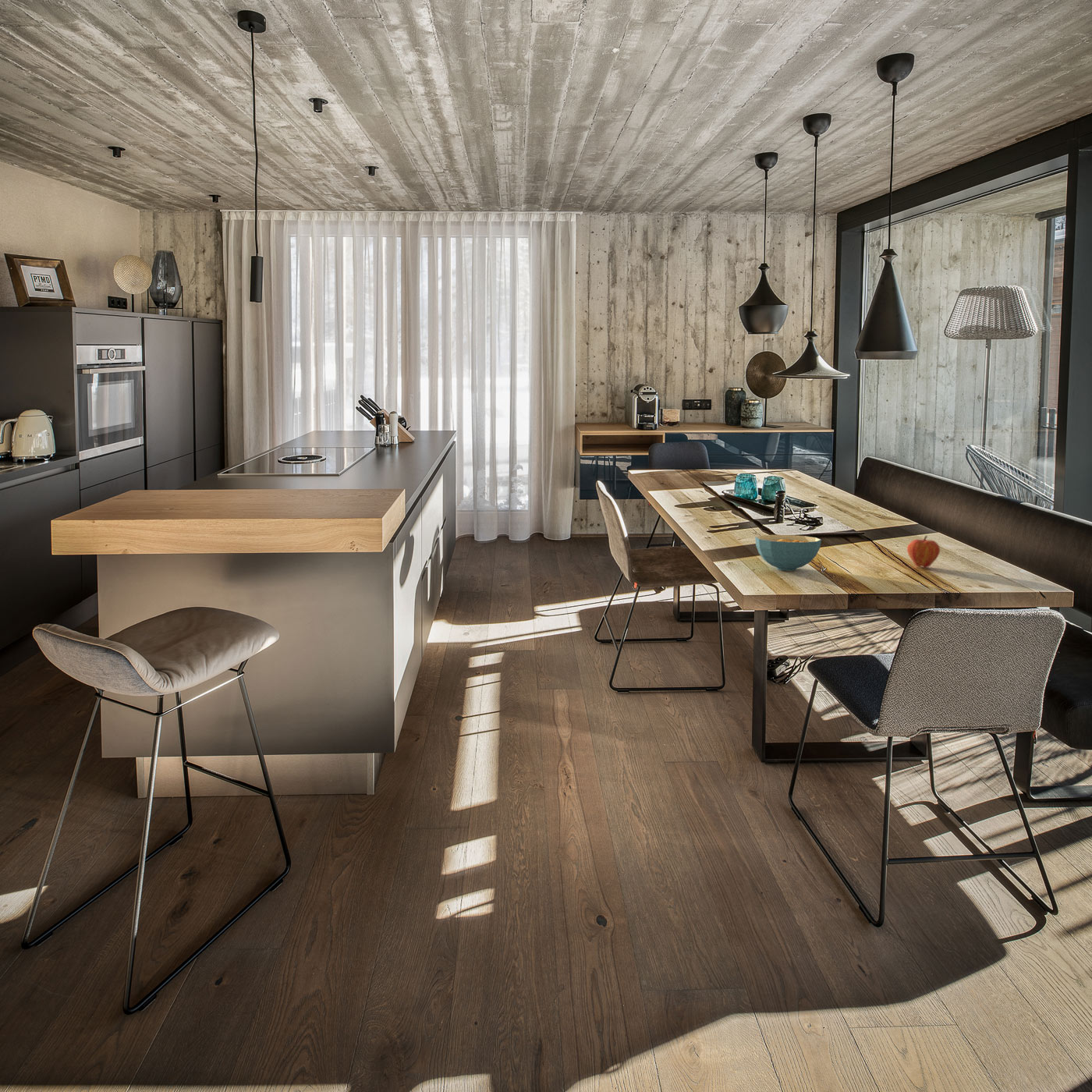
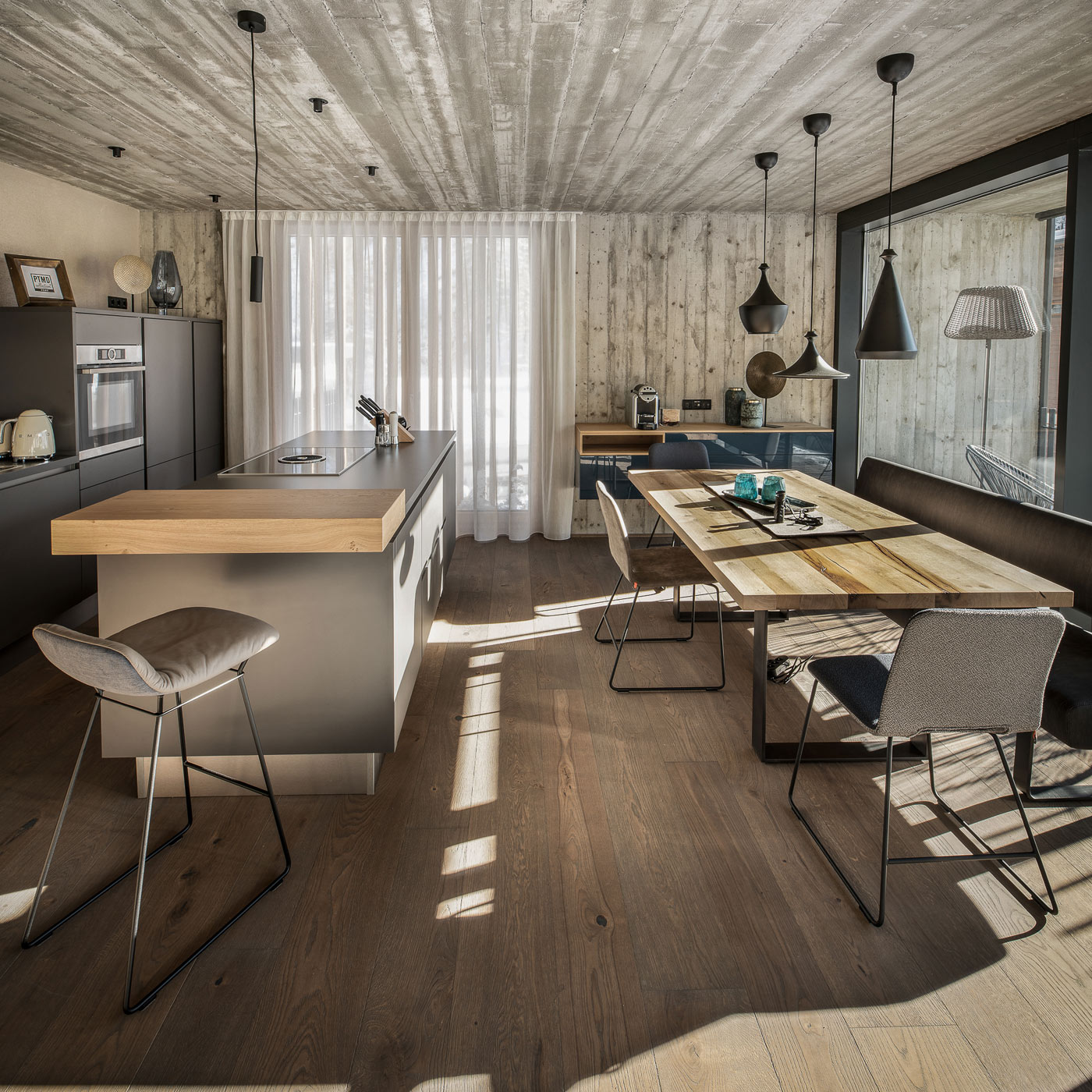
- fruit (923, 551)
- cereal bowl (787, 554)
